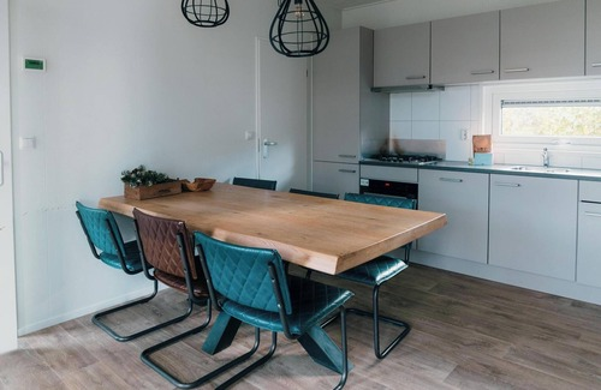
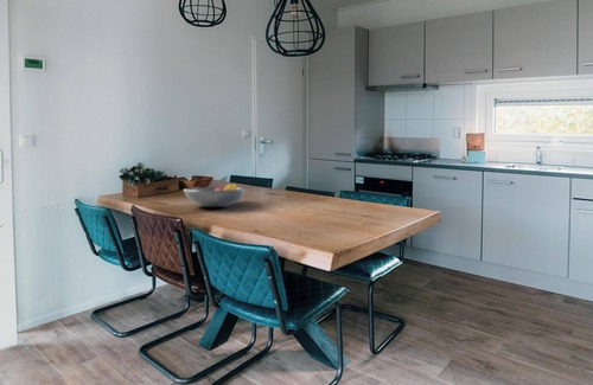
+ fruit bowl (215, 194)
